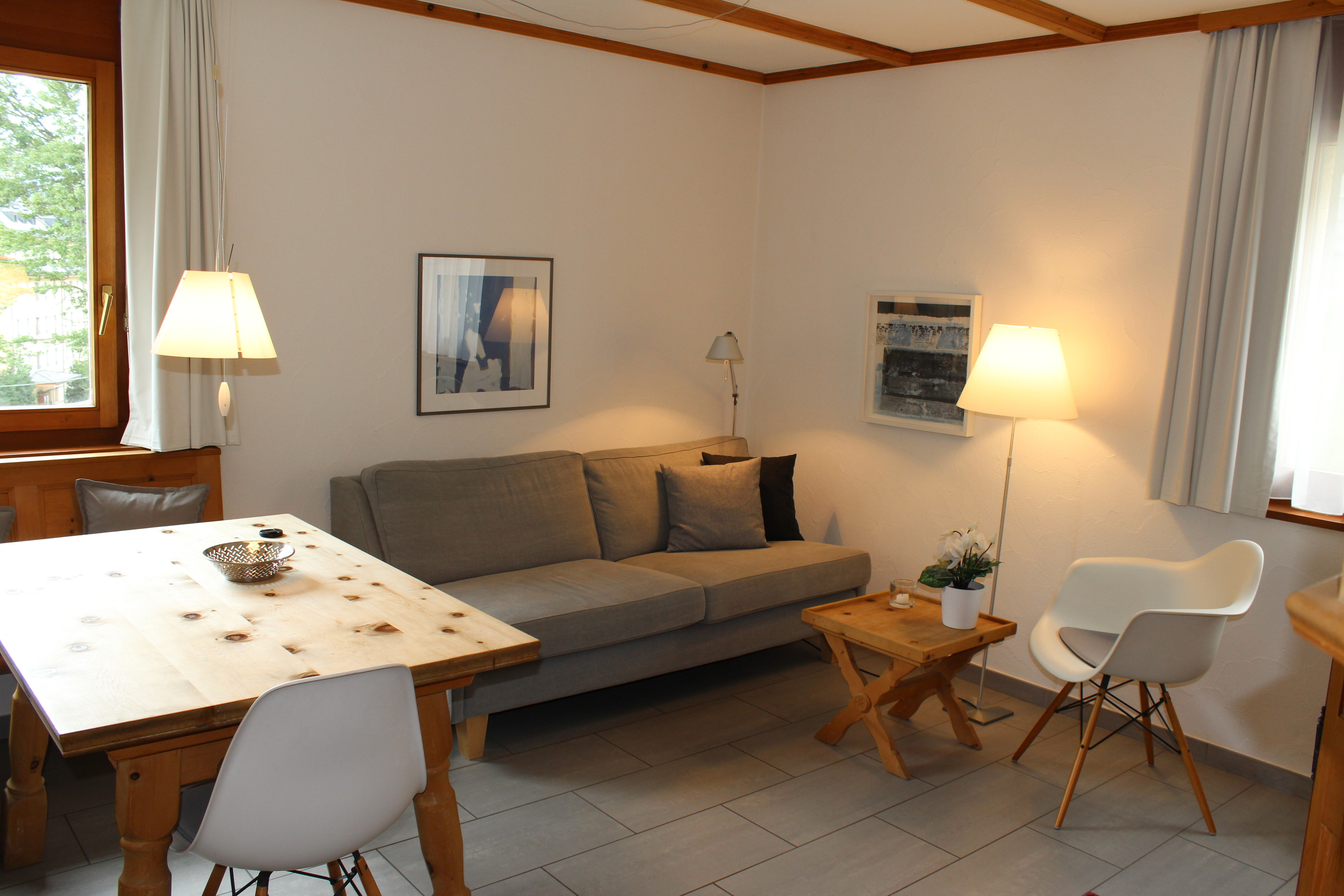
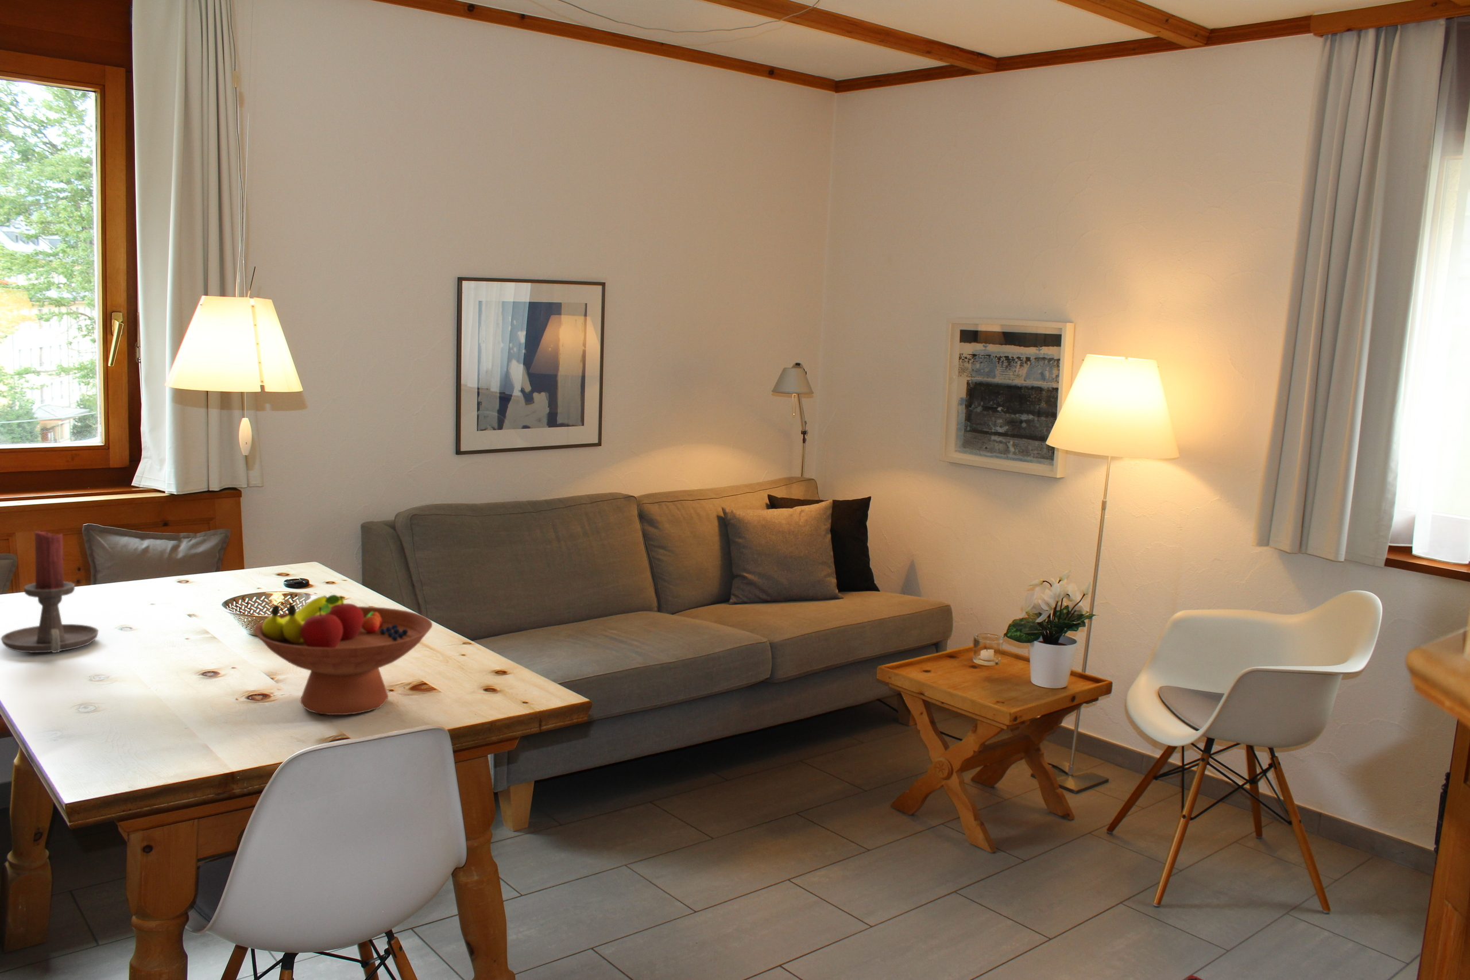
+ fruit bowl (346, 650)
+ candle holder (50, 590)
